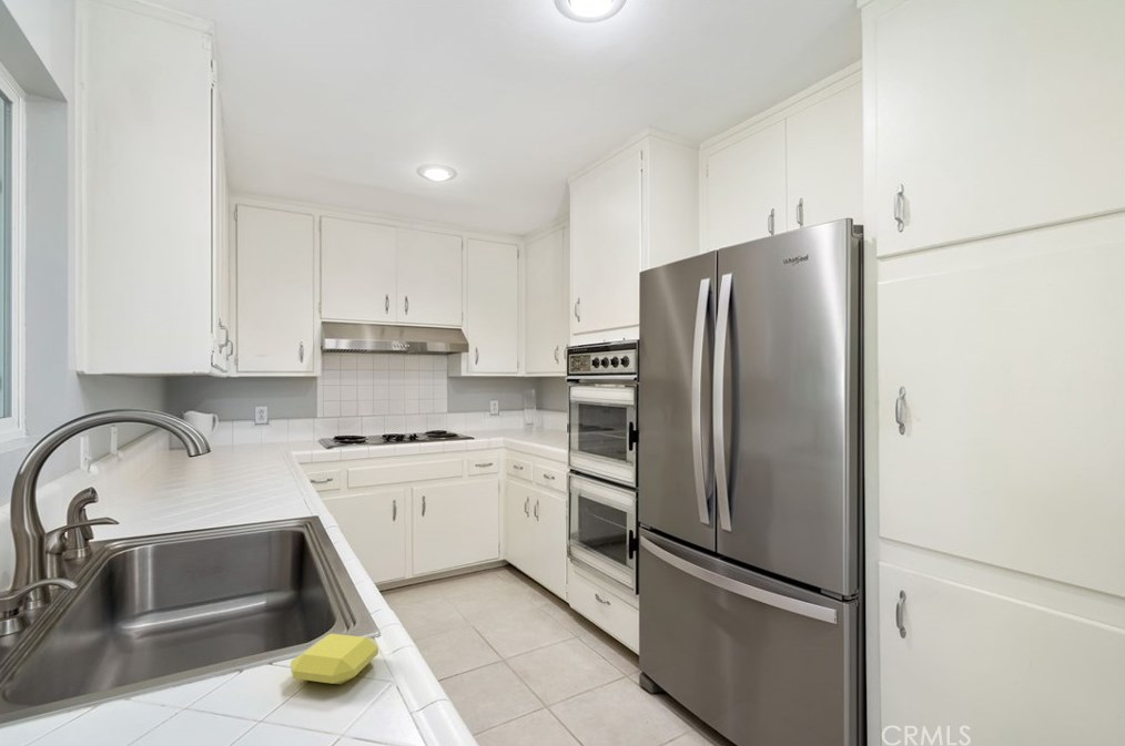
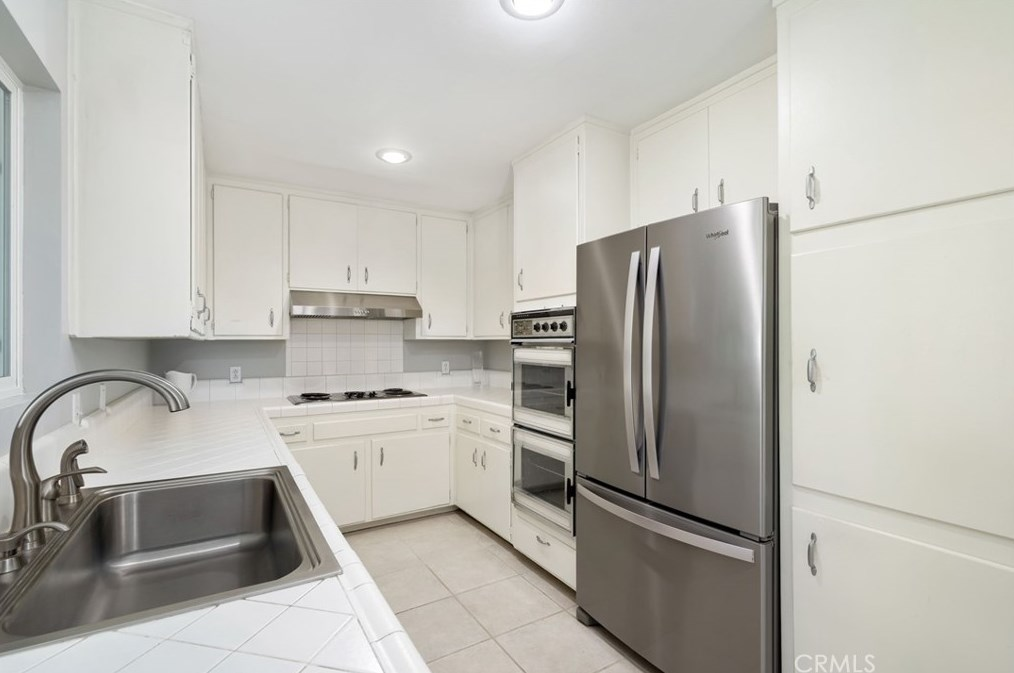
- soap bar (335, 657)
